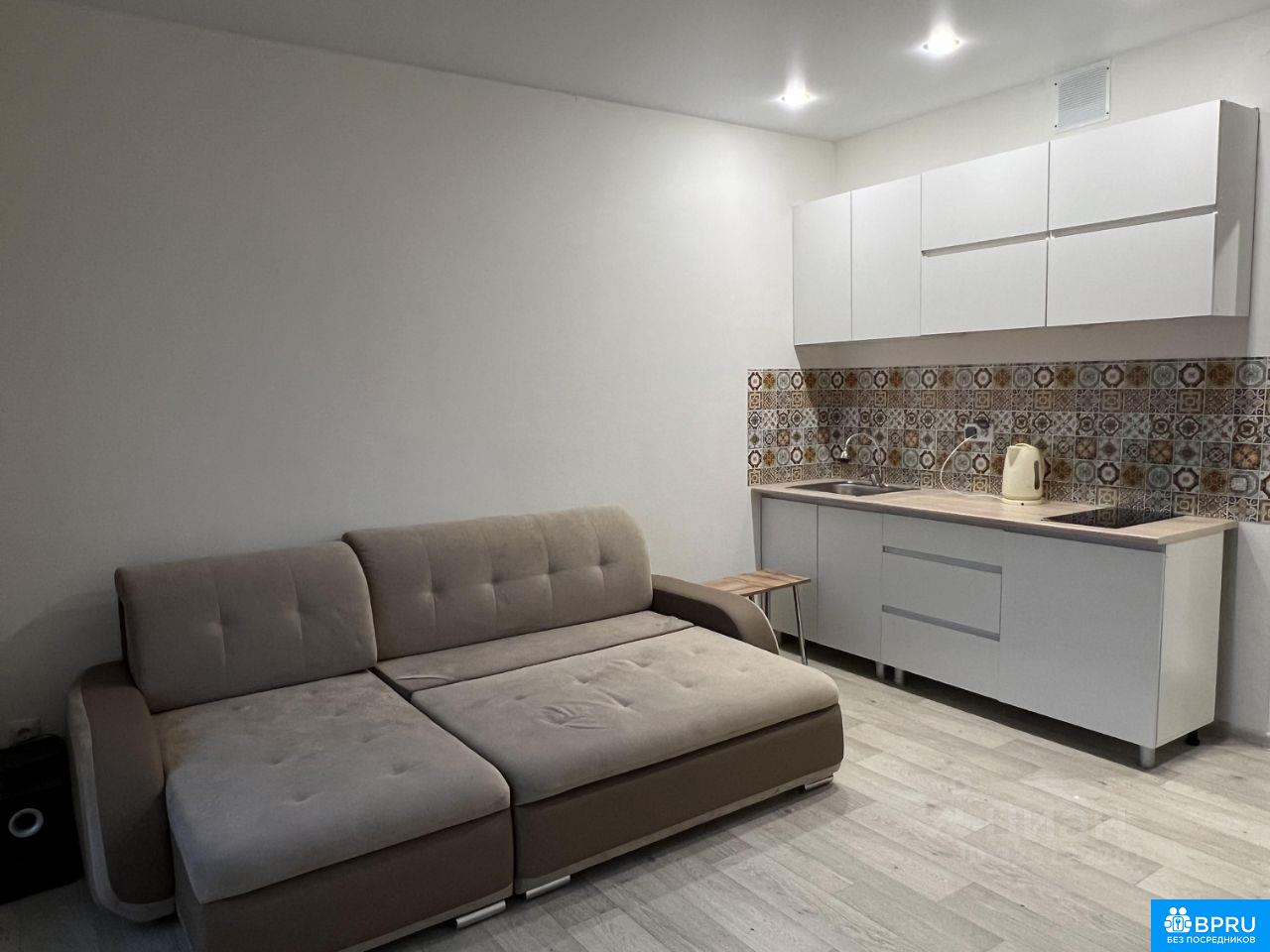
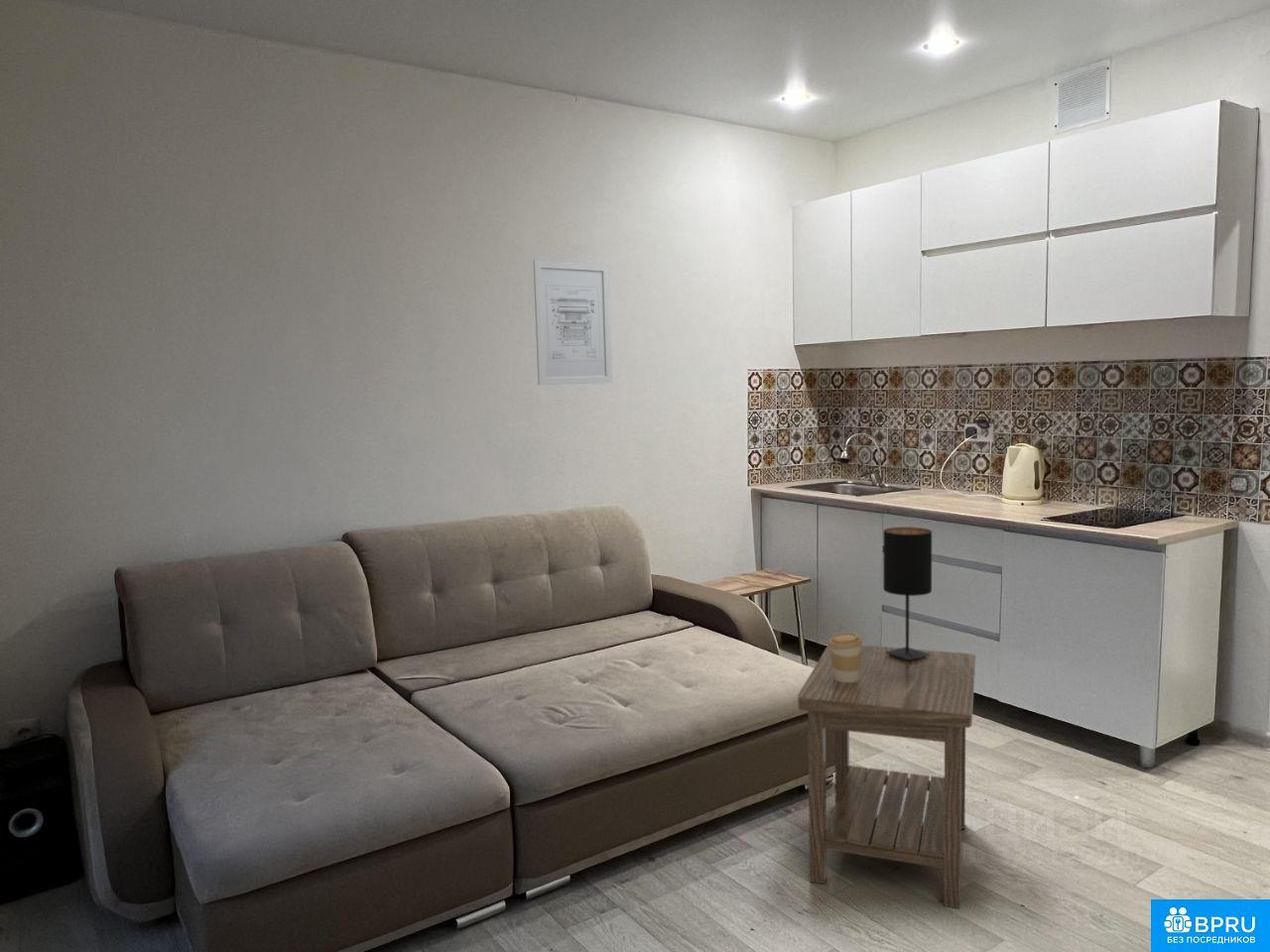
+ coffee cup (845, 655)
+ side table (891, 771)
+ wall art (573, 323)
+ table lamp (907, 593)
